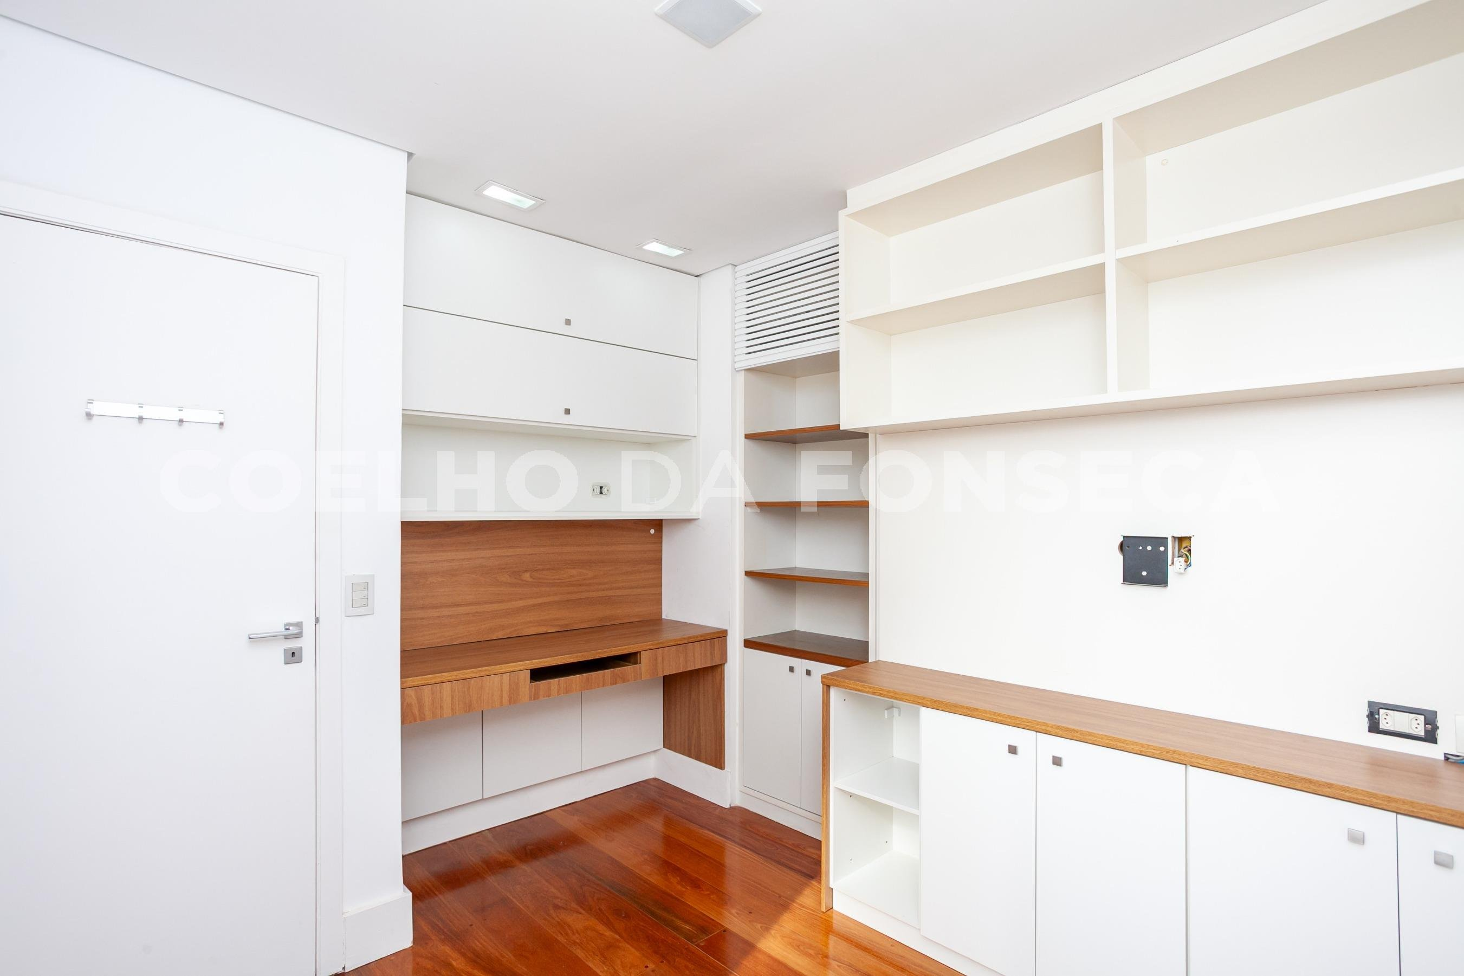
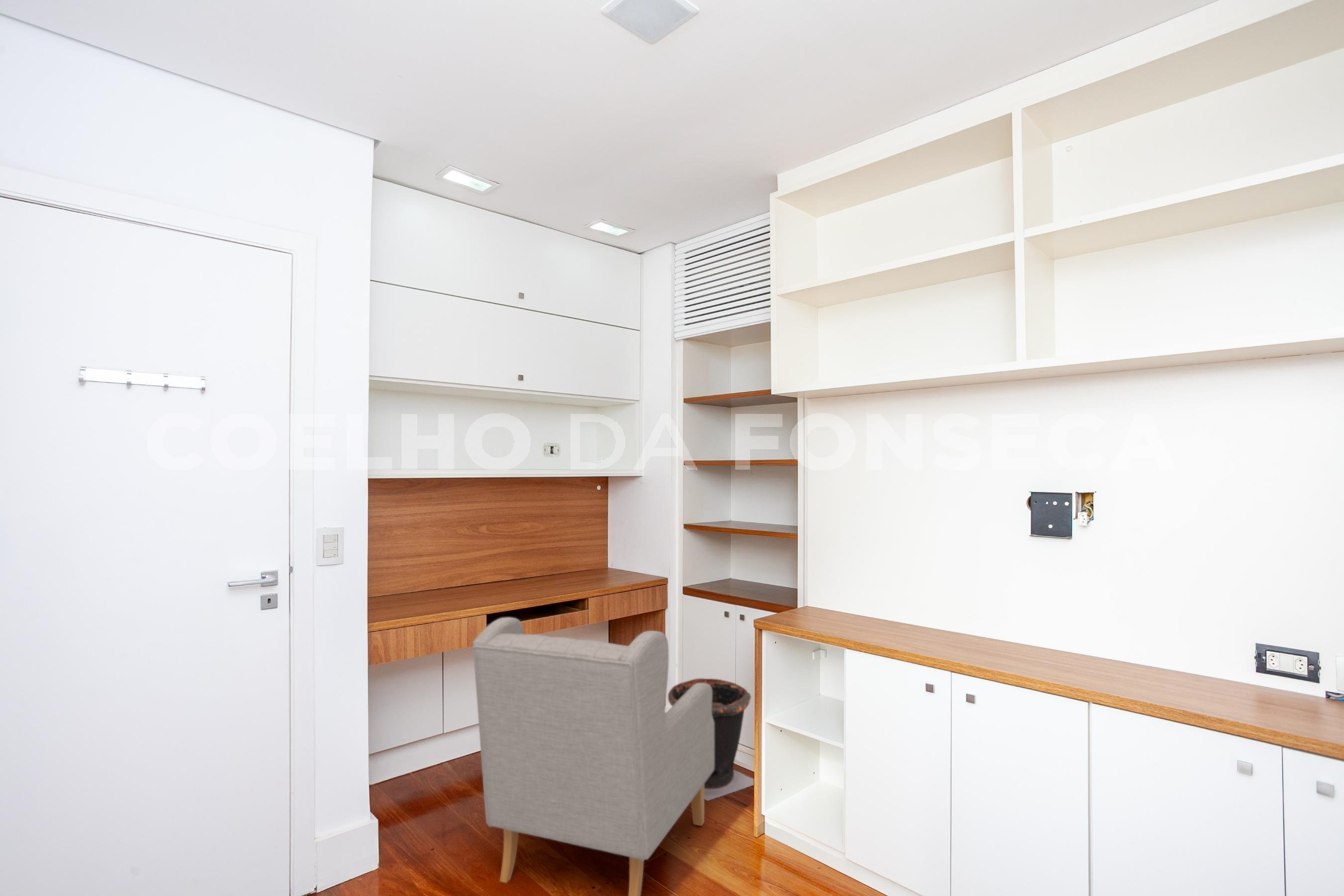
+ chair (599, 732)
+ waste bin (714, 732)
